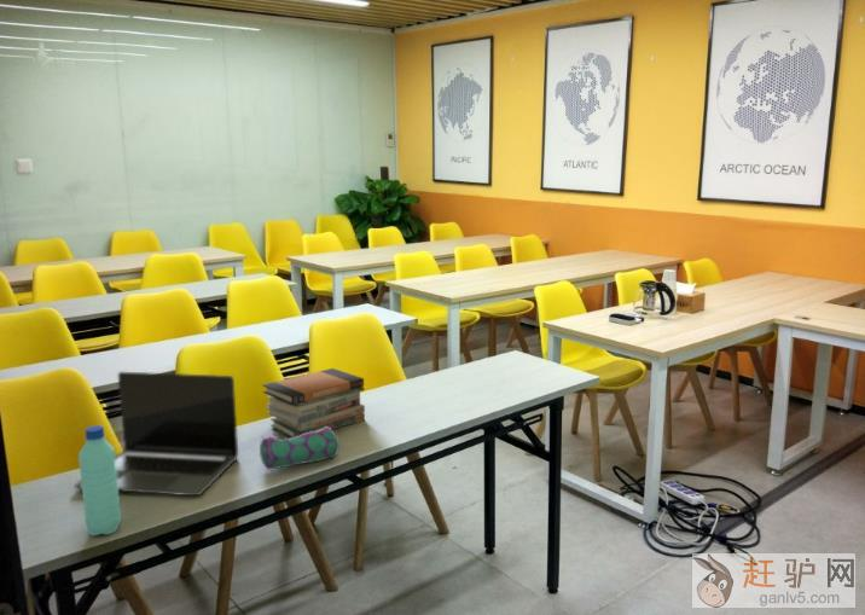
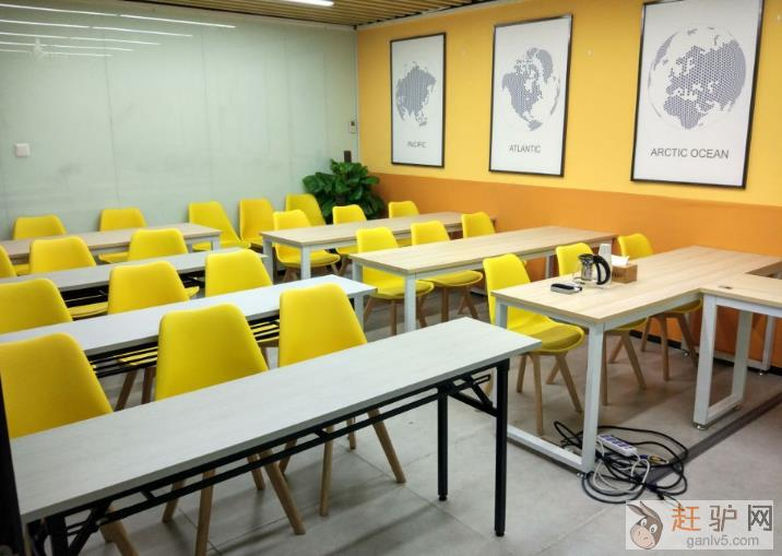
- water bottle (99, 480)
- laptop (156, 430)
- pencil case (298, 447)
- book stack (314, 402)
